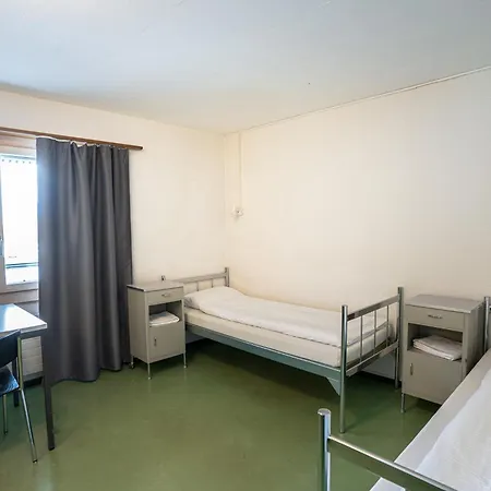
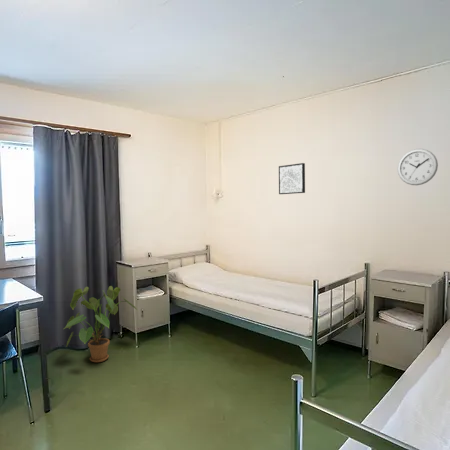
+ house plant (100, 321)
+ wall art (291, 179)
+ wall clock (416, 167)
